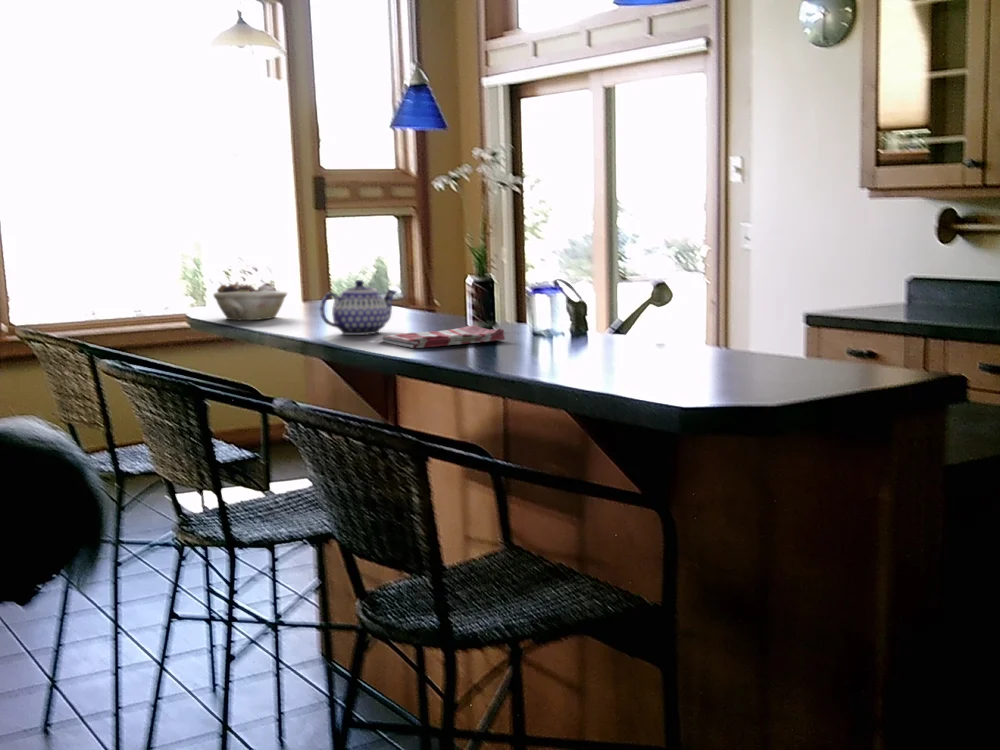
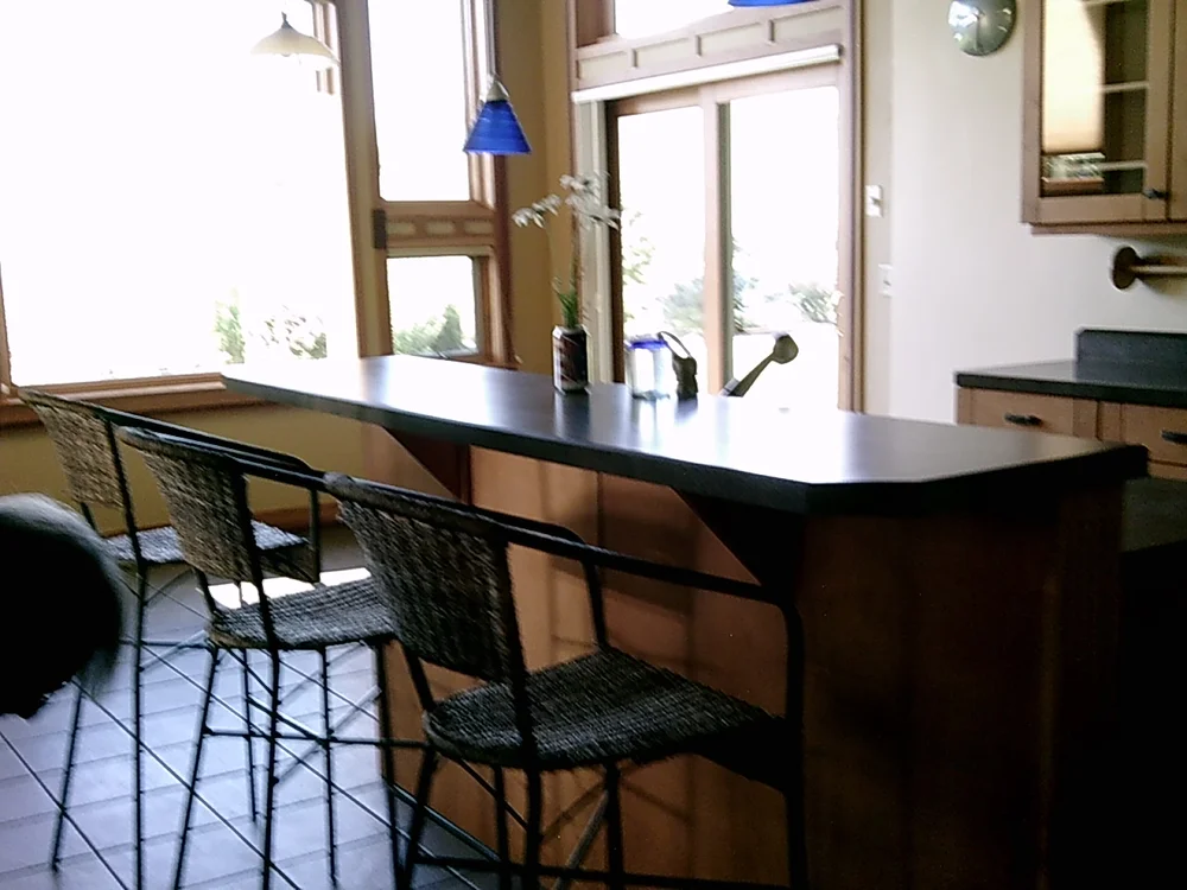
- teapot (360, 306)
- dish towel (443, 335)
- succulent planter (251, 299)
